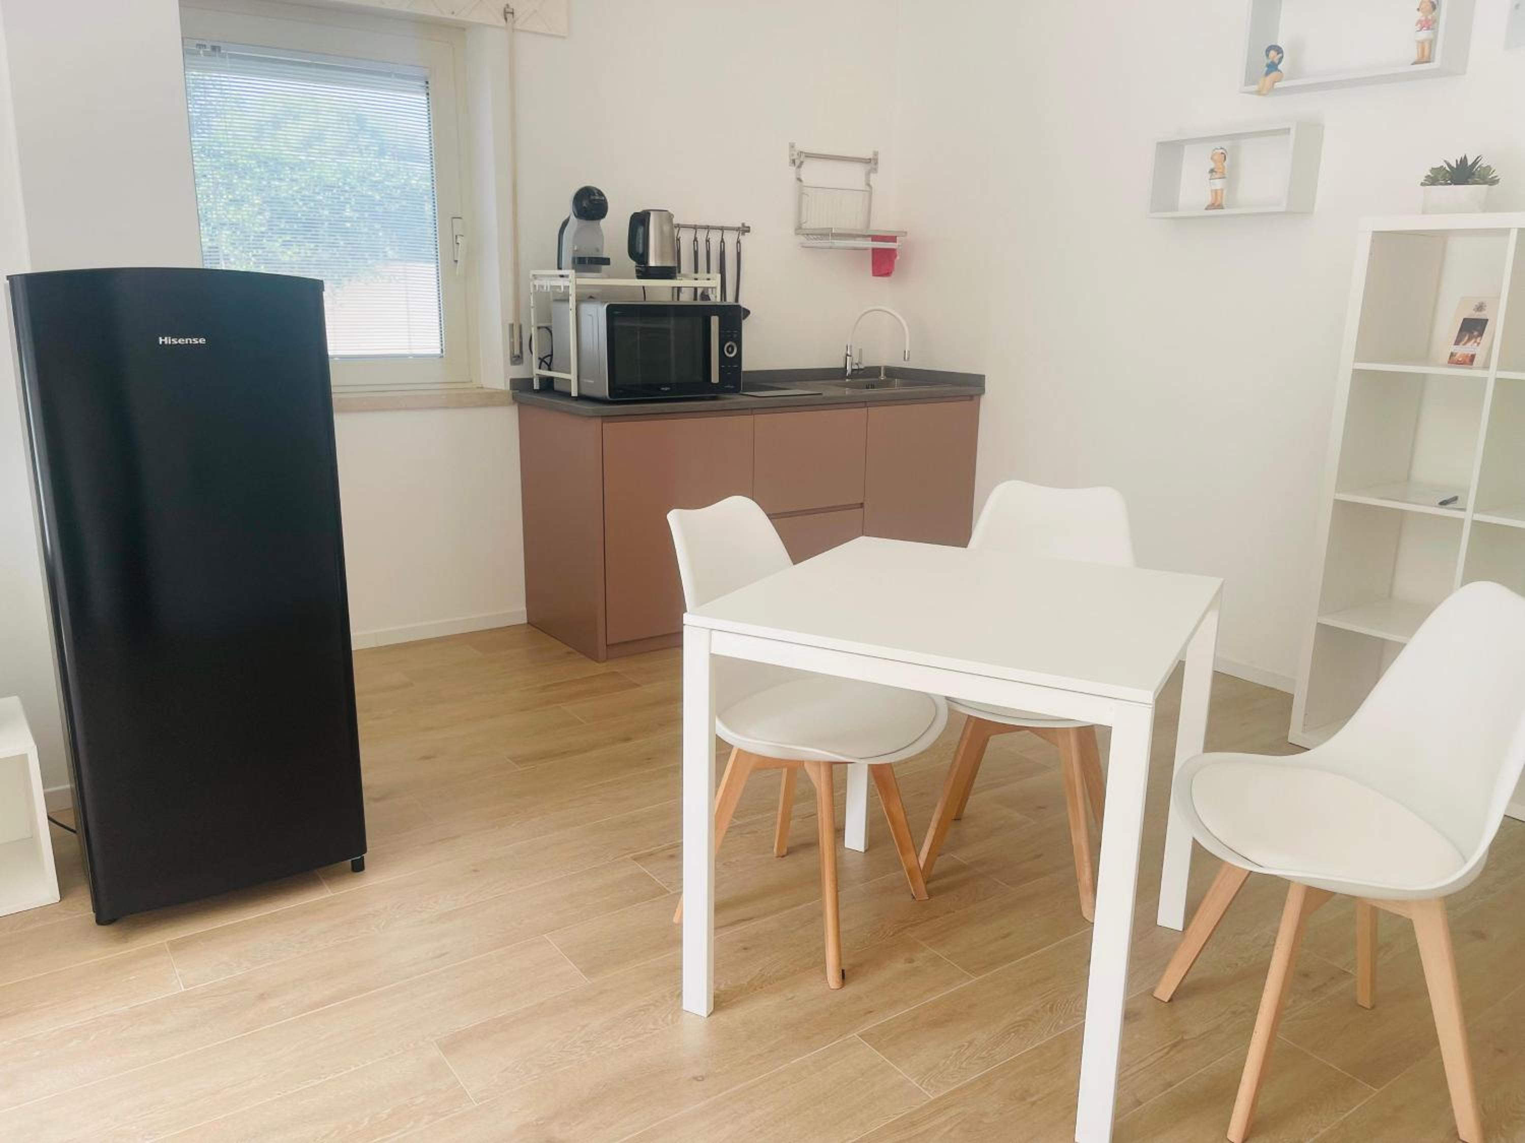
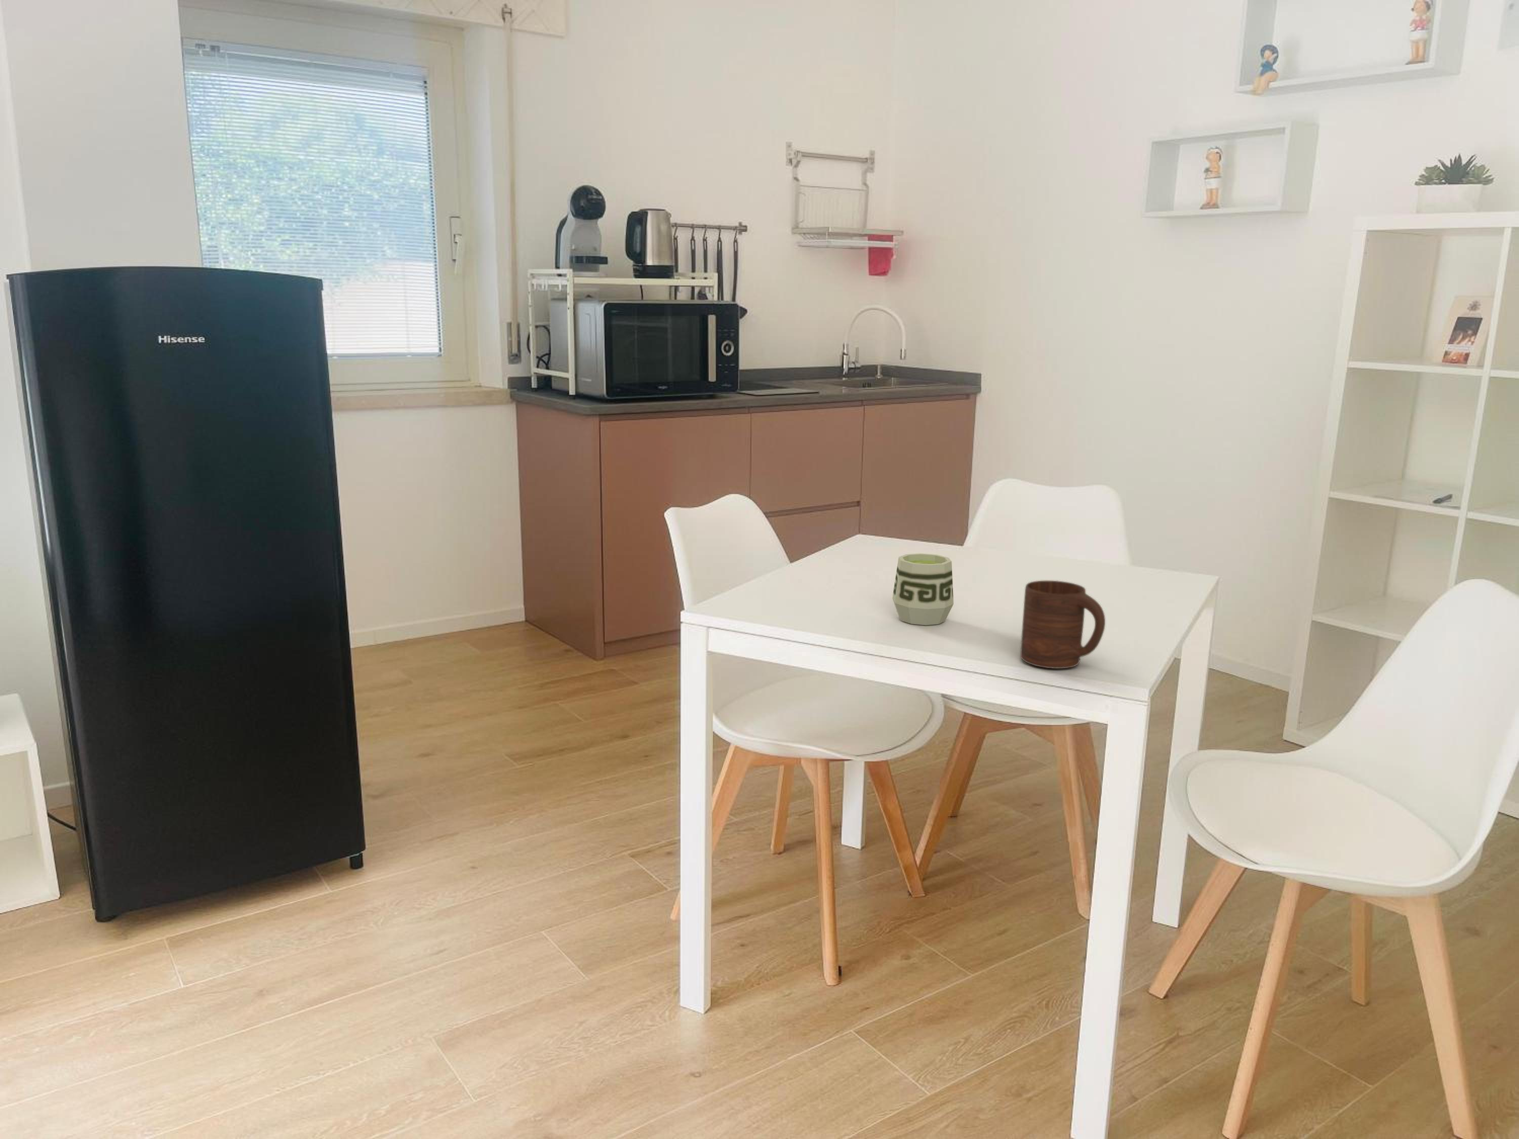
+ cup (1062, 626)
+ cup (923, 589)
